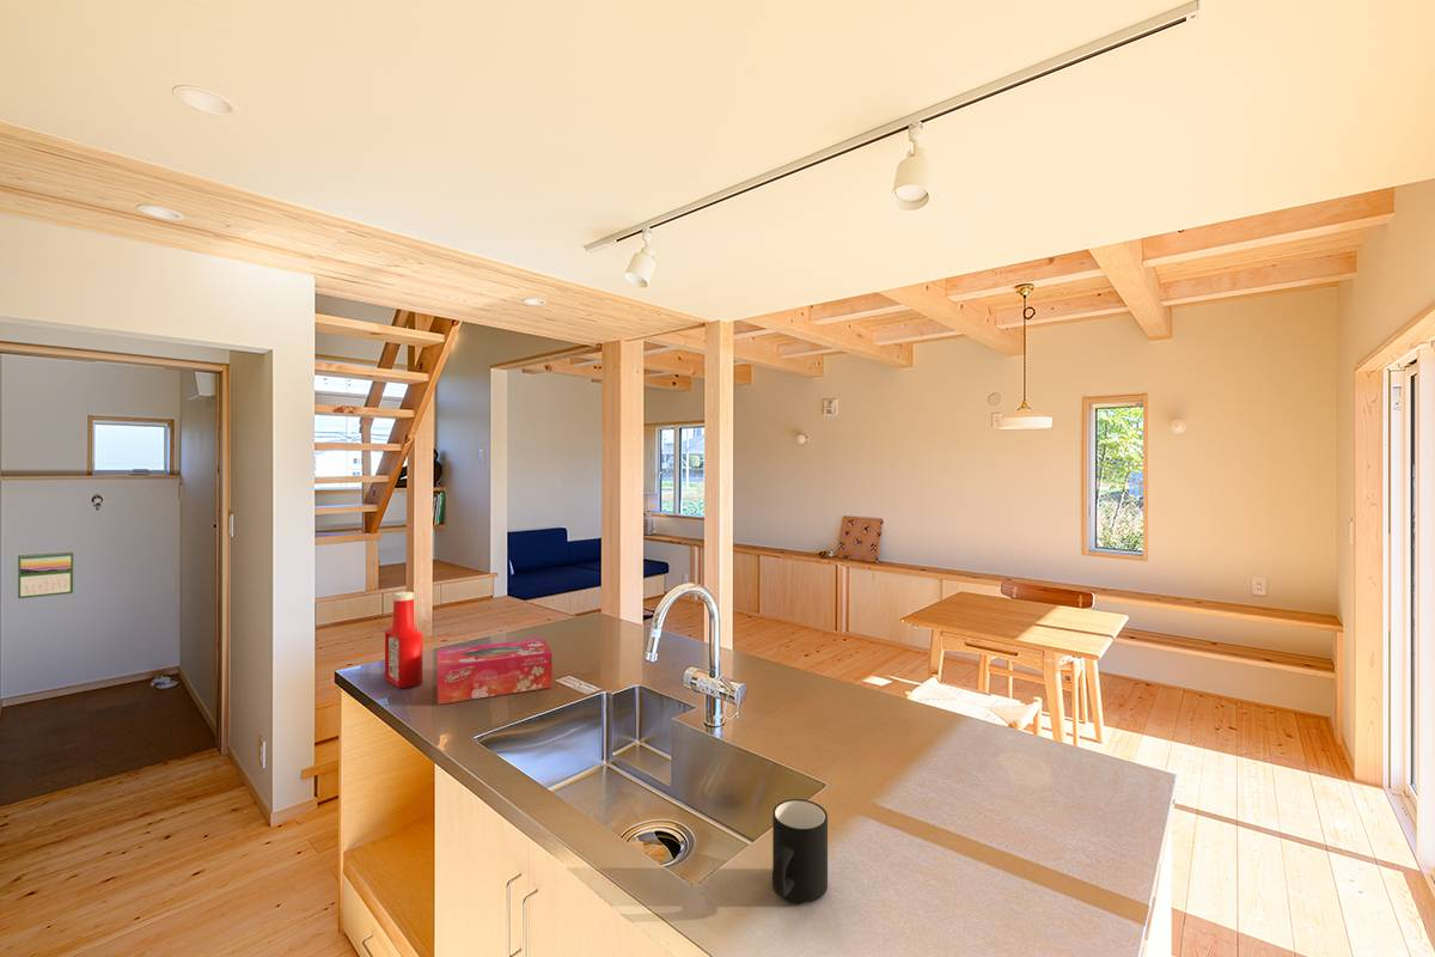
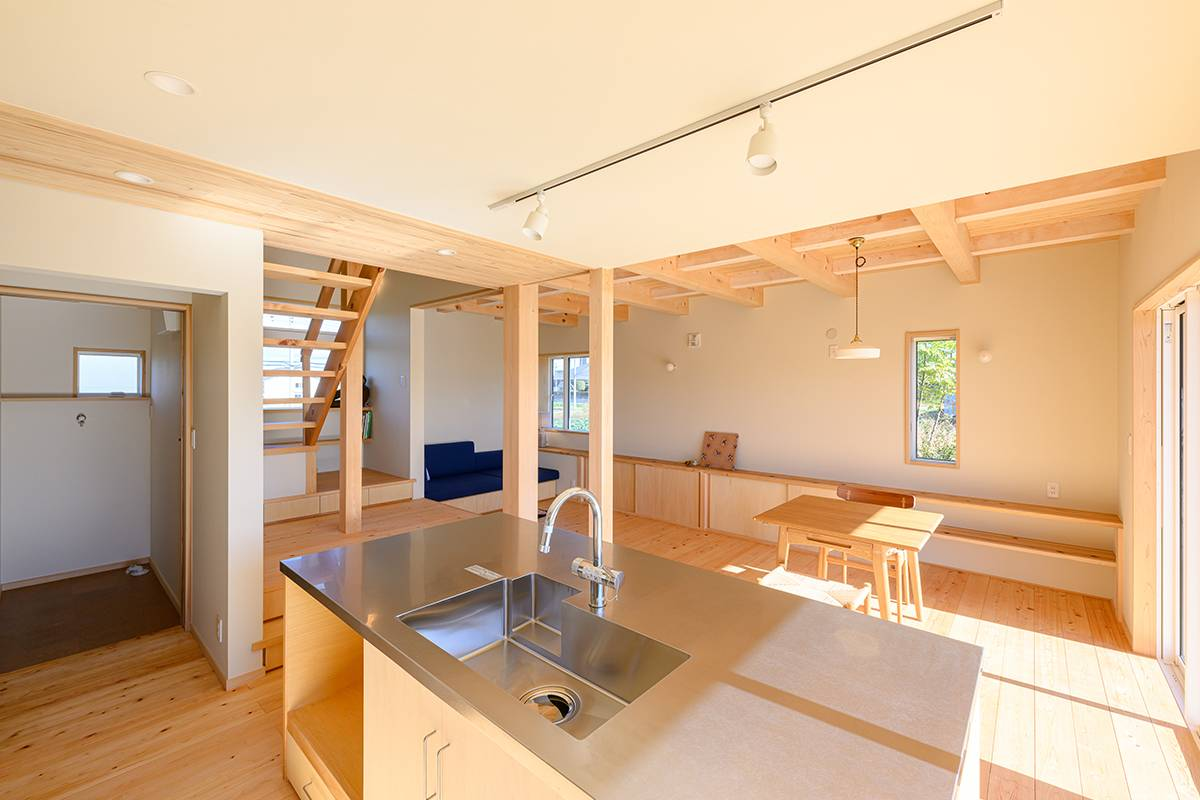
- soap bottle (403, 636)
- calendar (45, 573)
- mug (794, 857)
- tissue box (494, 668)
